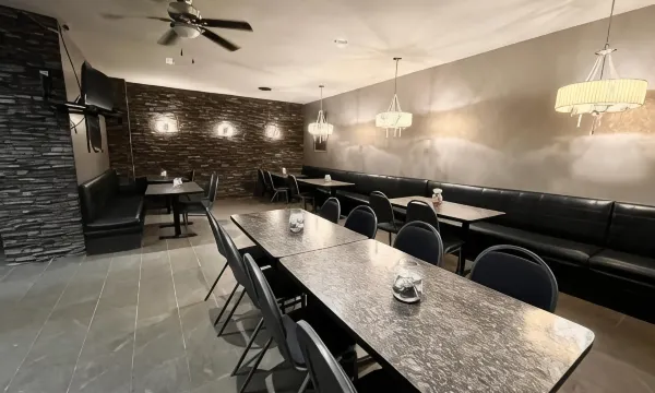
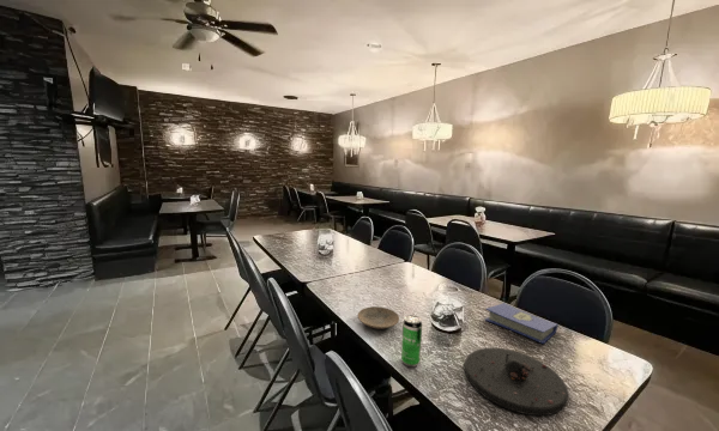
+ hardcover book (521, 320)
+ beverage can (411, 340)
+ plate (513, 370)
+ plate (377, 318)
